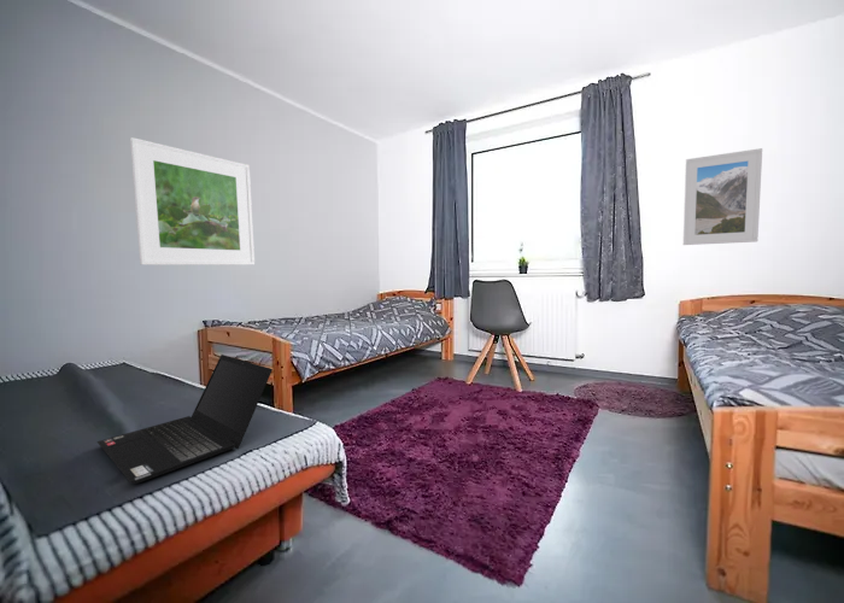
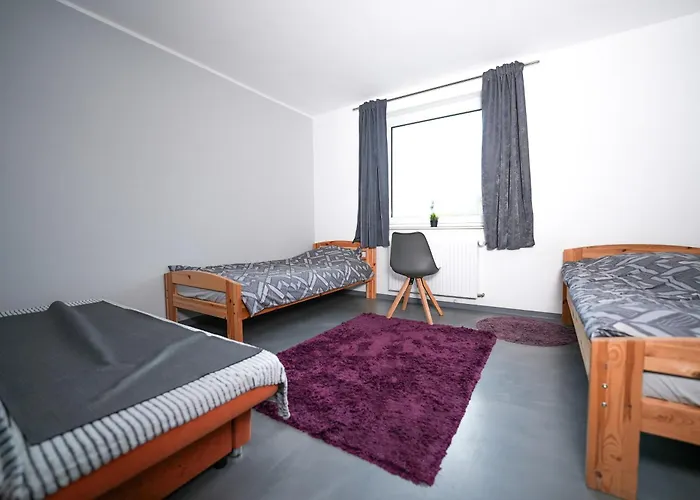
- laptop computer (194, 410)
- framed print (720, 199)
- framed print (200, 209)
